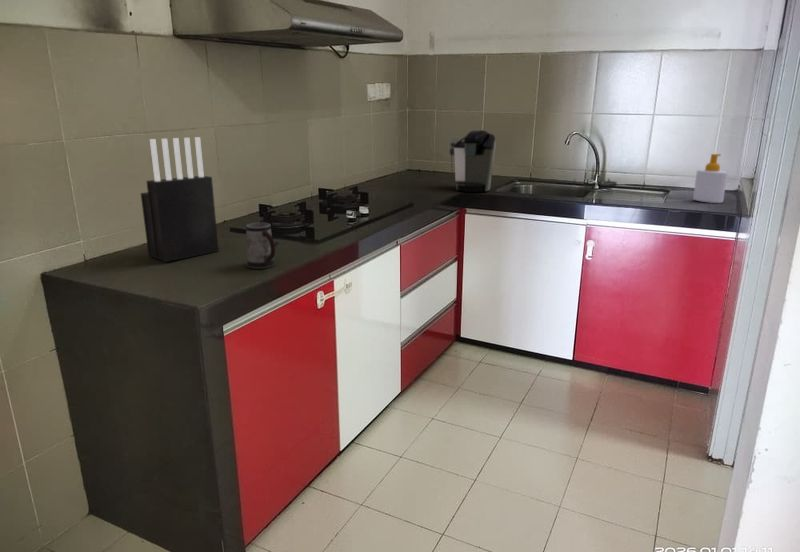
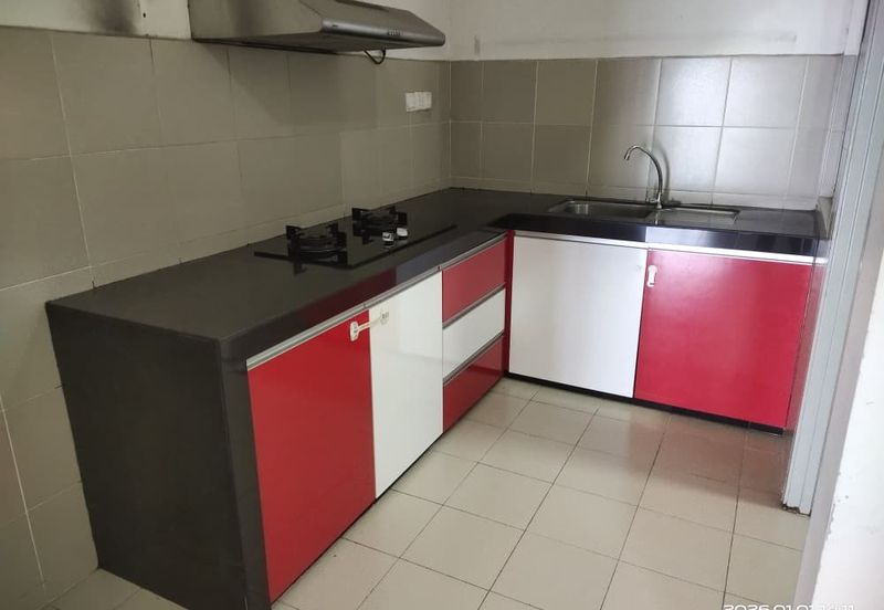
- knife block (176, 197)
- soap bottle (711, 177)
- mug (263, 246)
- coffee maker (465, 159)
